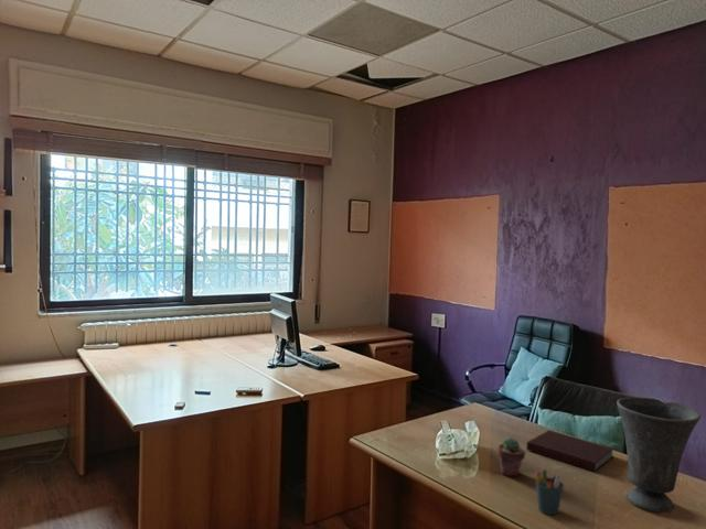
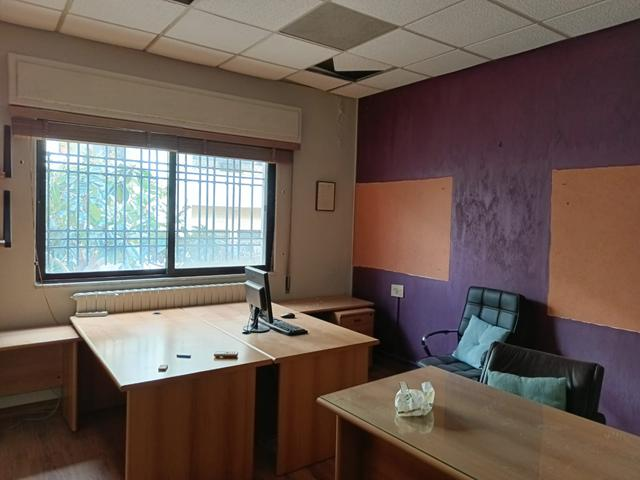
- notebook (569, 449)
- pen holder (548, 488)
- potted succulent (511, 455)
- vase (654, 455)
